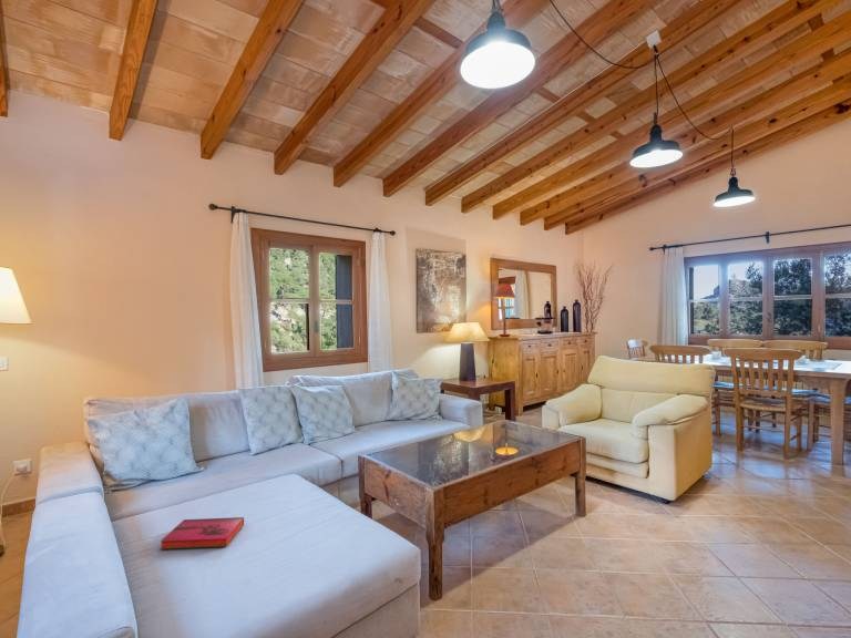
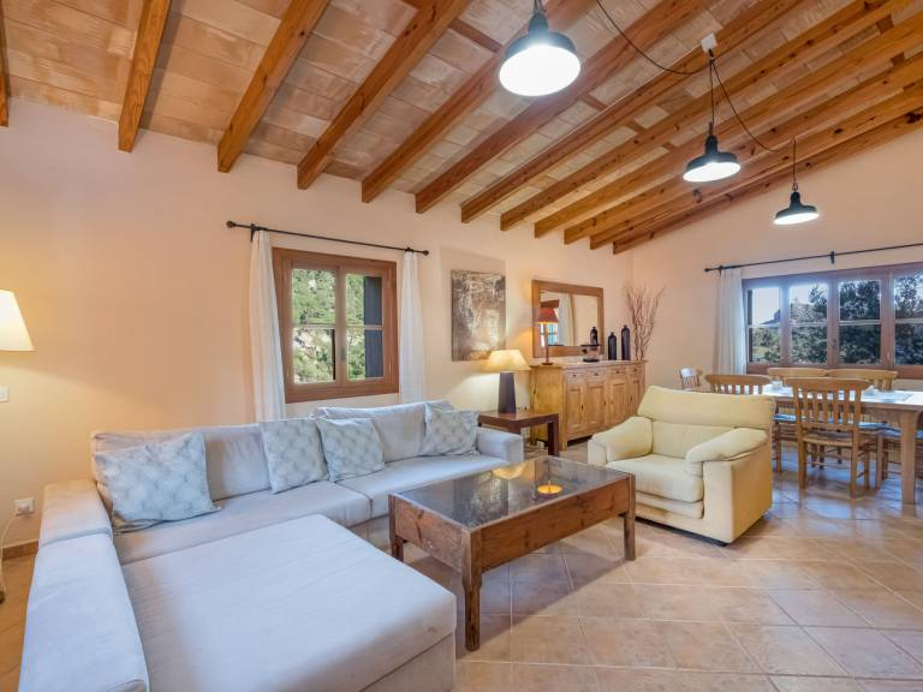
- hardback book (204, 532)
